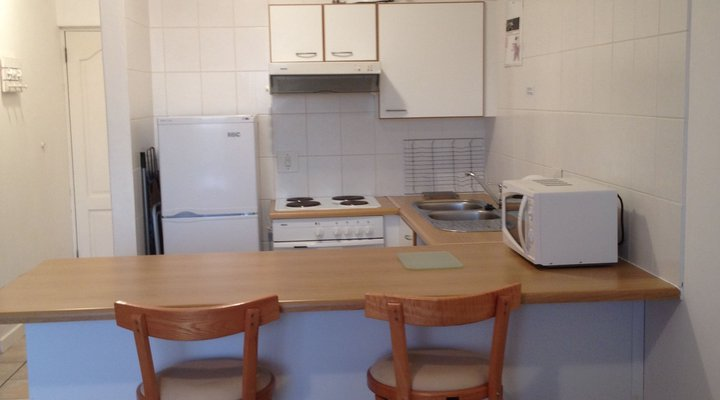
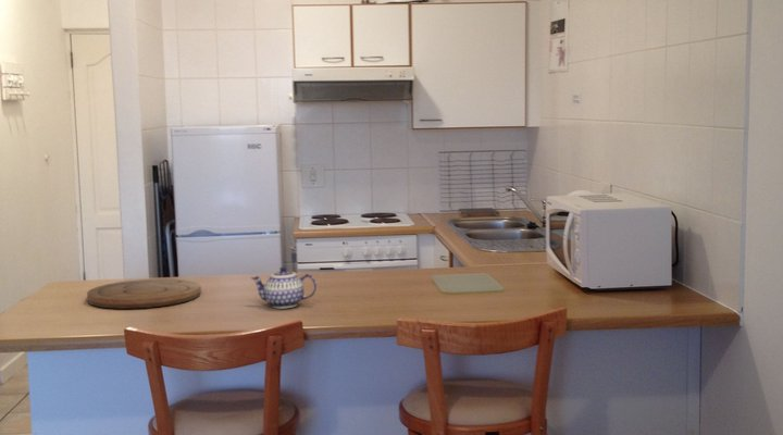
+ cutting board (145, 293)
+ teapot (283, 286)
